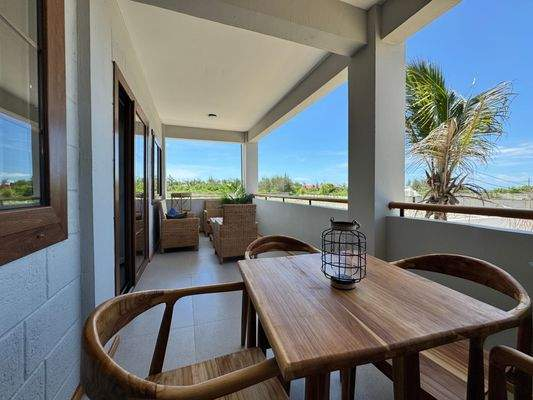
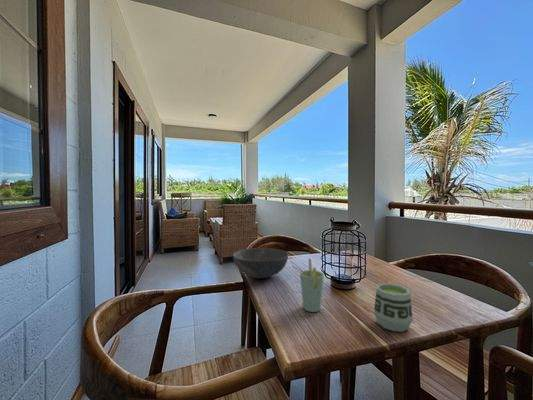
+ bowl (260, 264)
+ cup (312, 286)
+ cup (392, 306)
